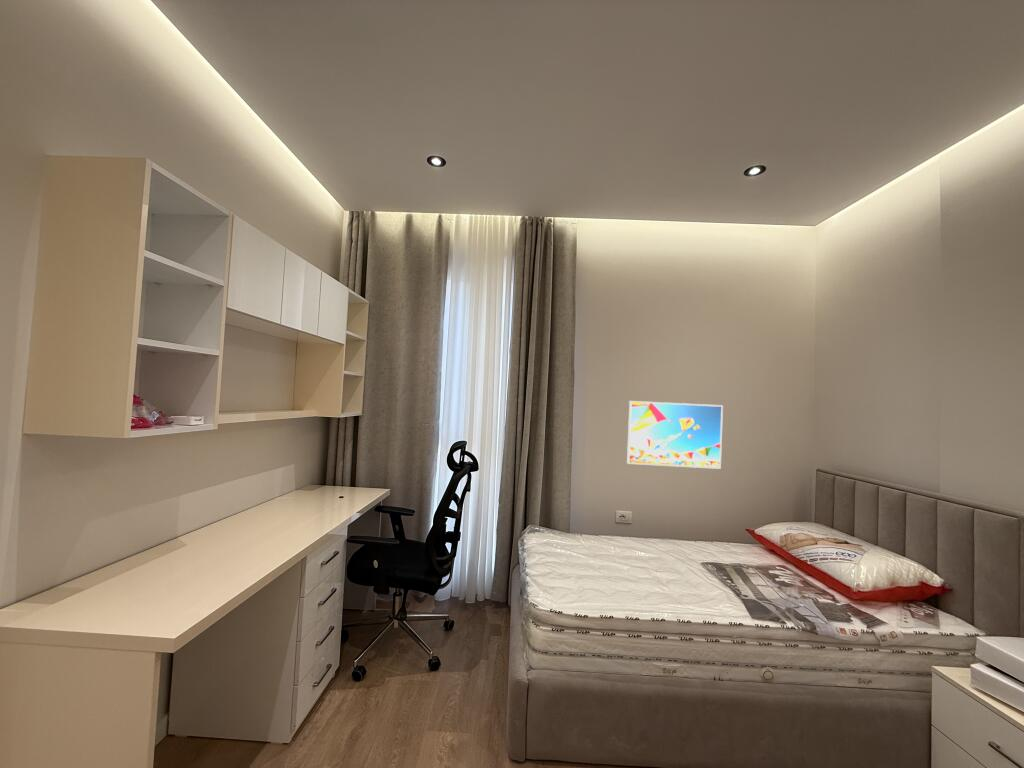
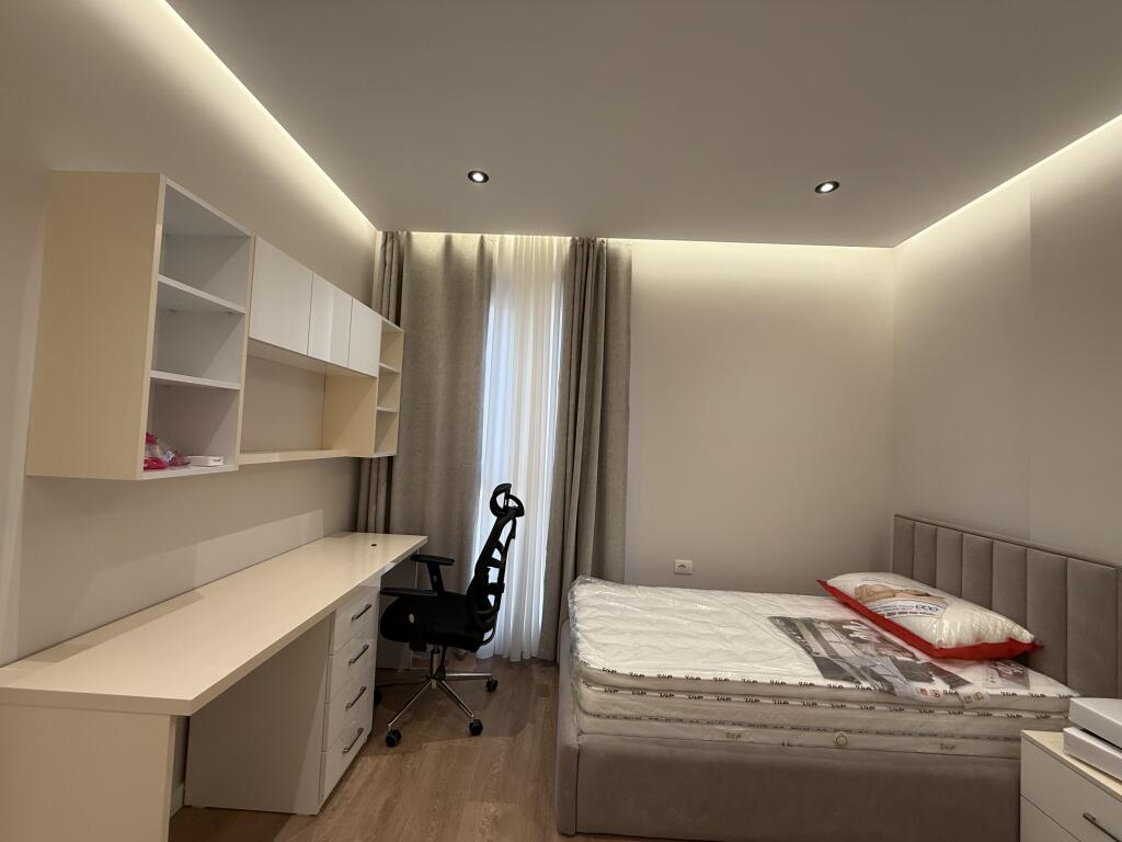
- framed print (674, 434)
